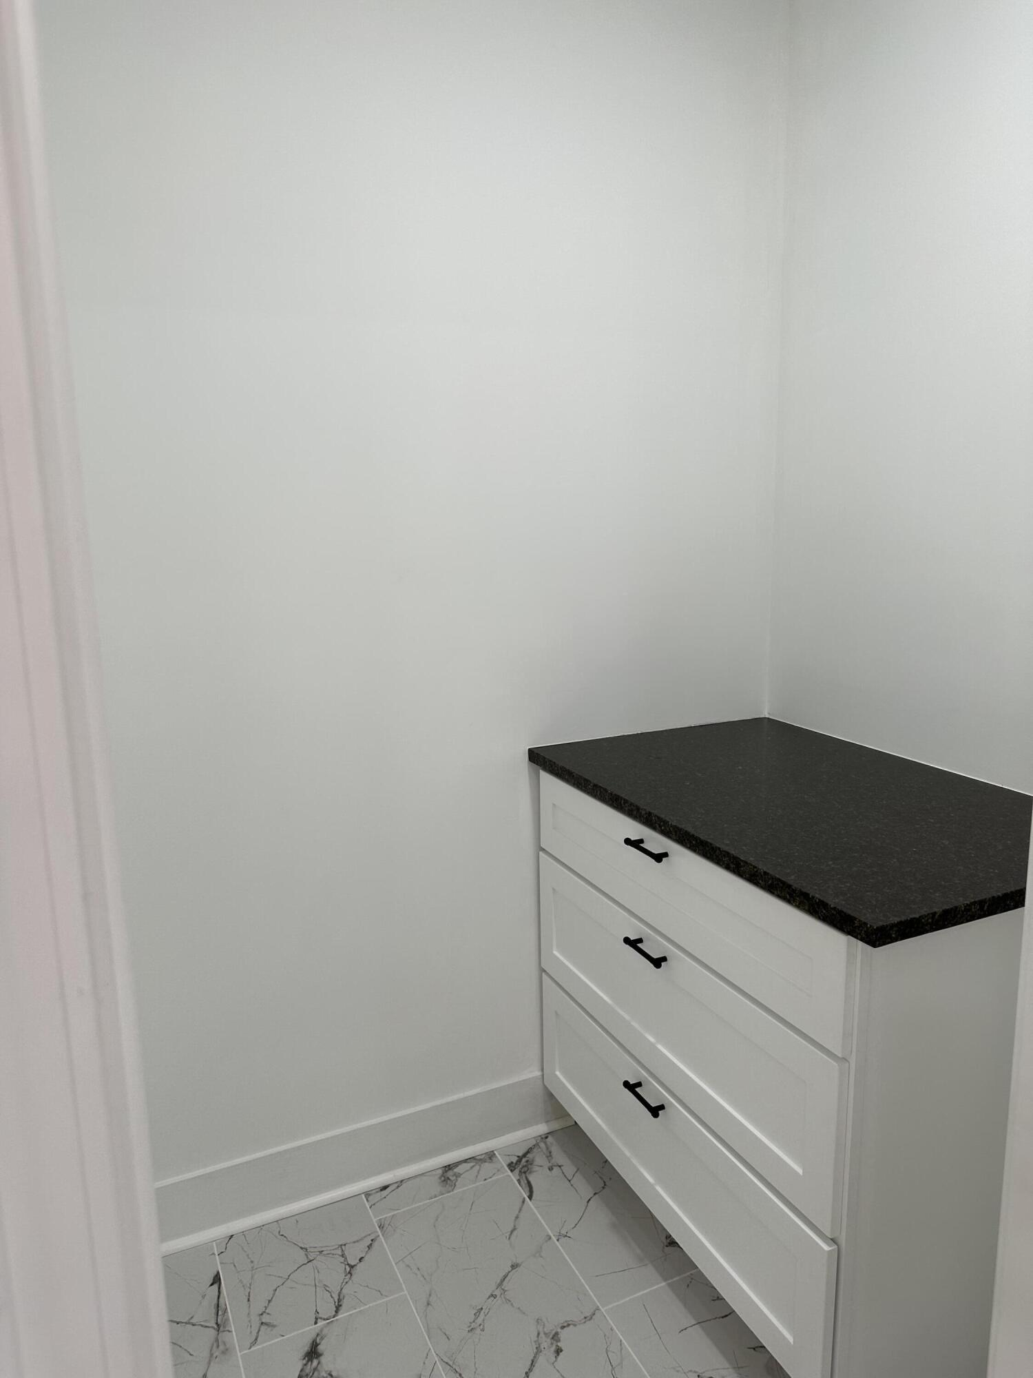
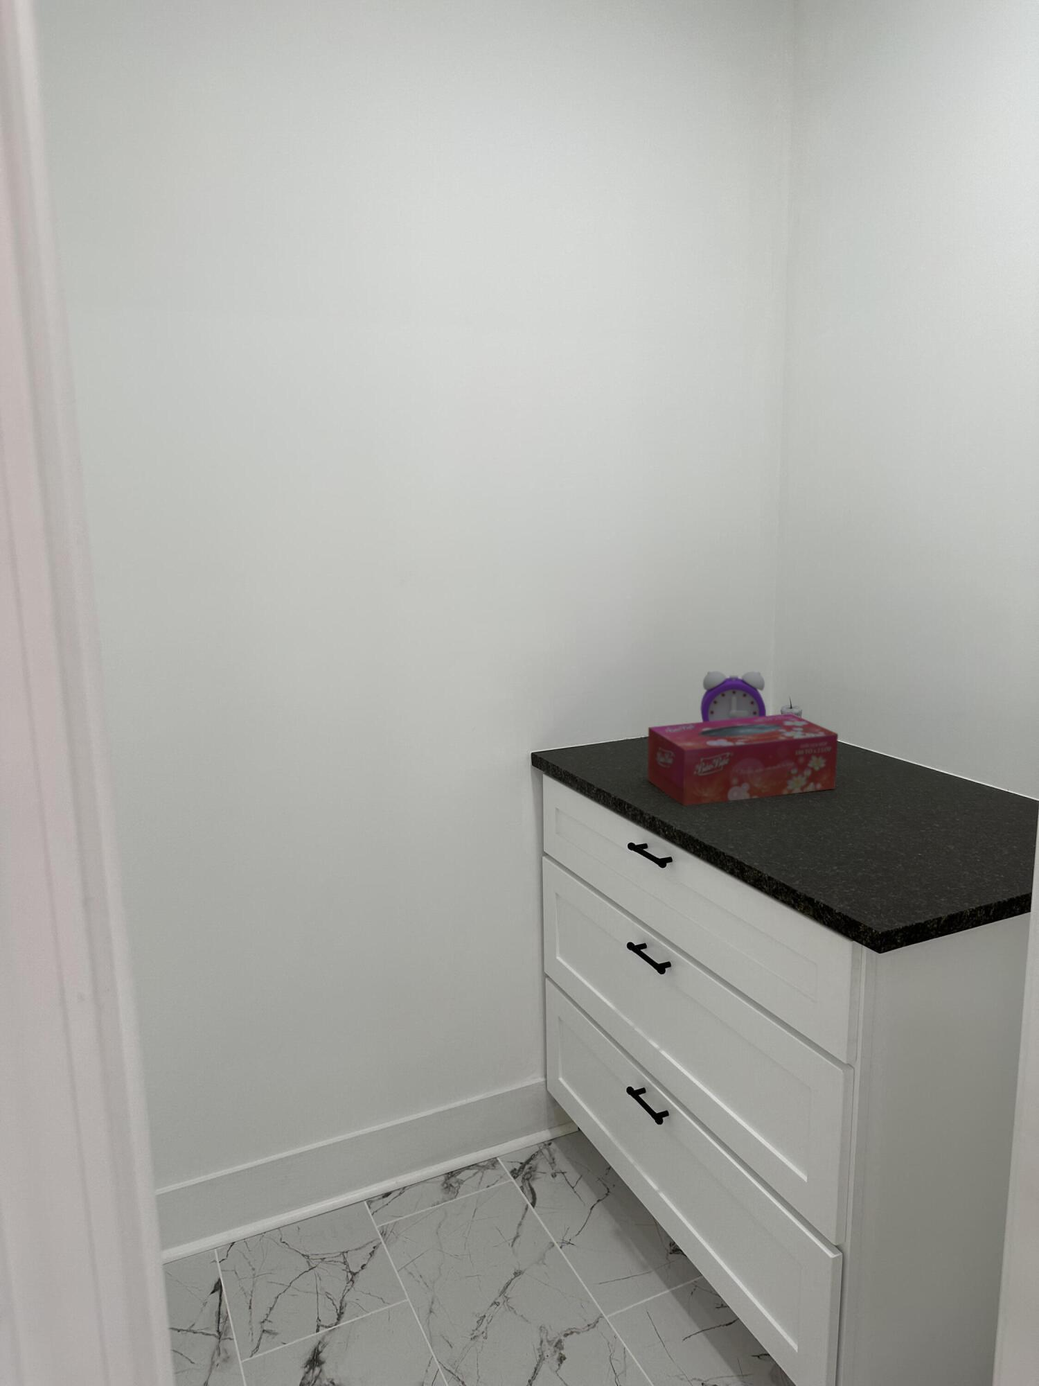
+ tissue box (740, 757)
+ candle (796, 715)
+ alarm clock (732, 706)
